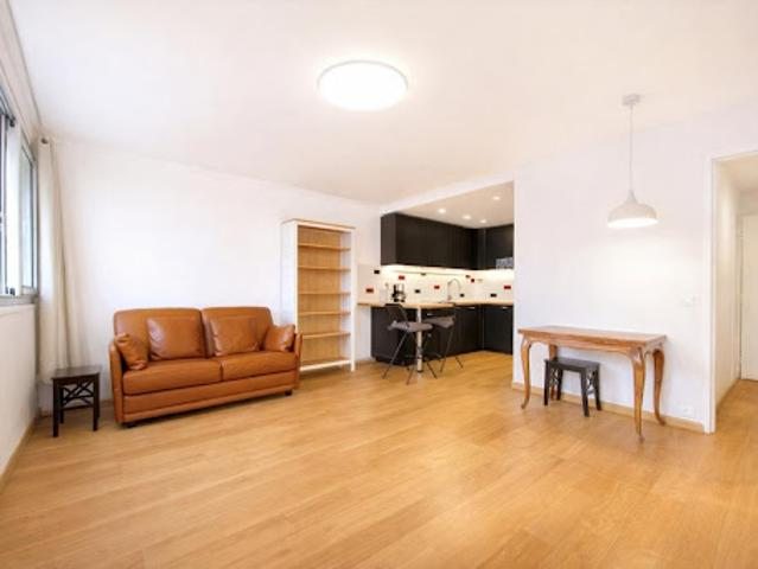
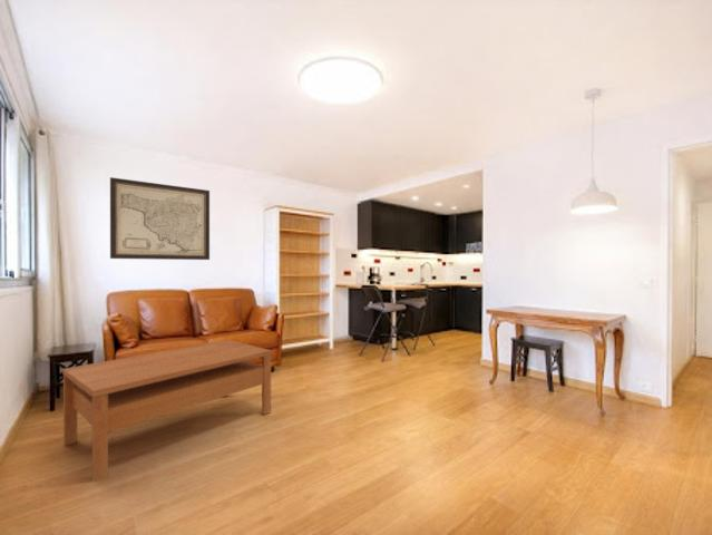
+ coffee table (177, 392)
+ wall art (163, 222)
